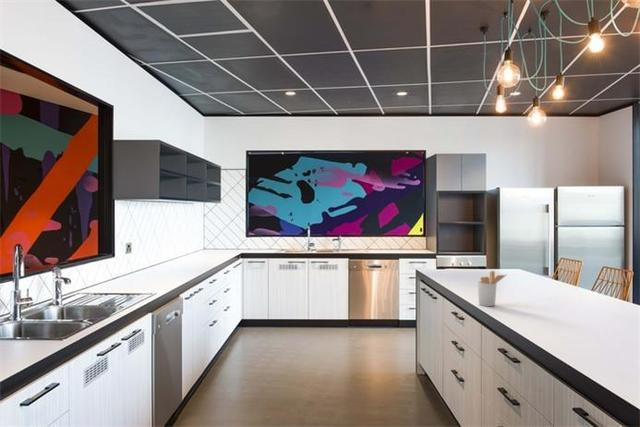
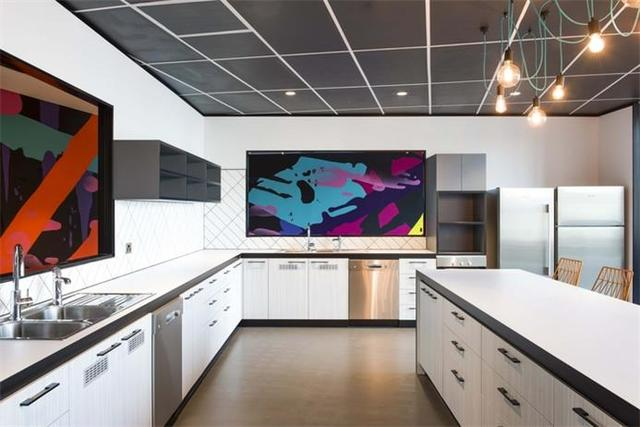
- utensil holder (491, 288)
